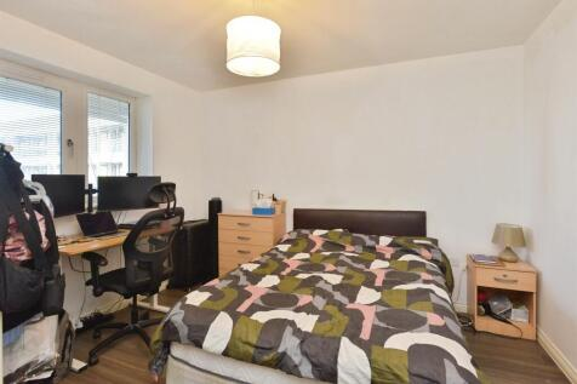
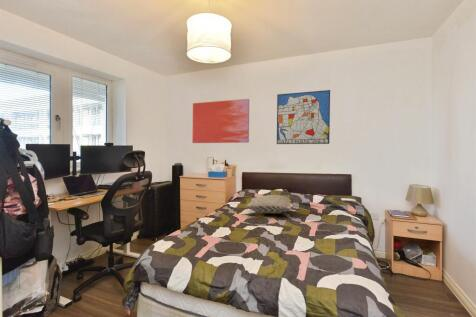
+ pillow (269, 203)
+ wall art (219, 122)
+ wall art (302, 118)
